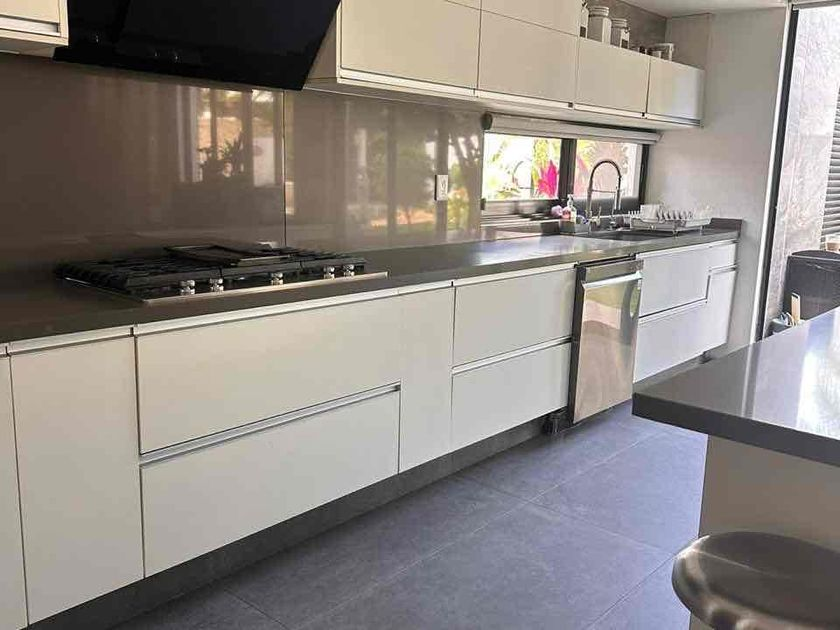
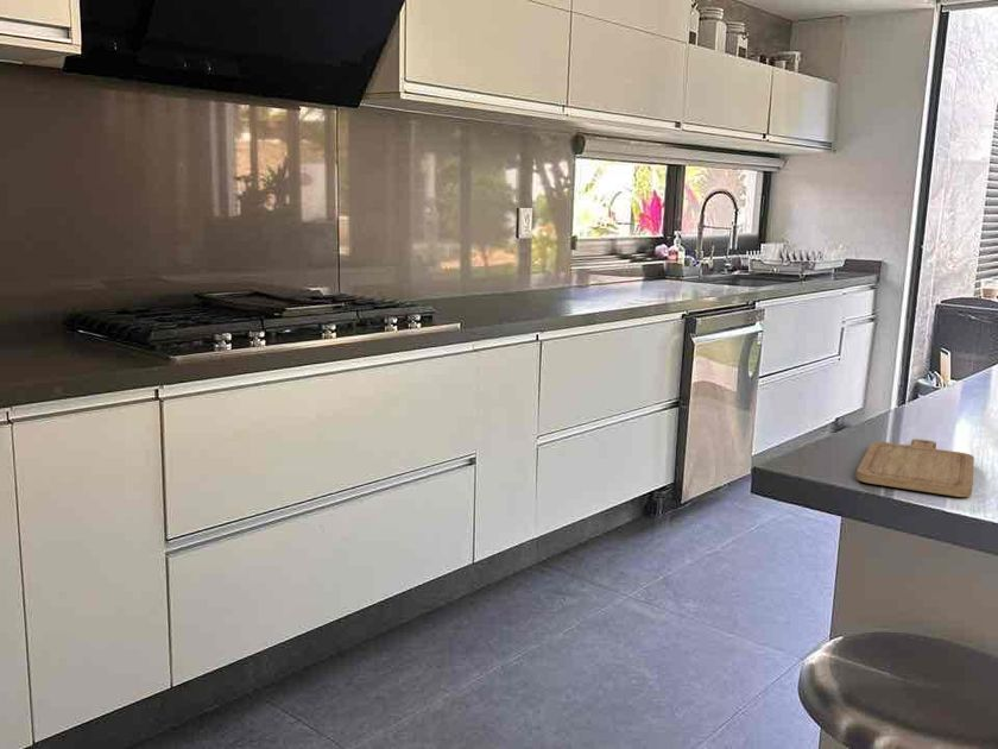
+ chopping board (918, 462)
